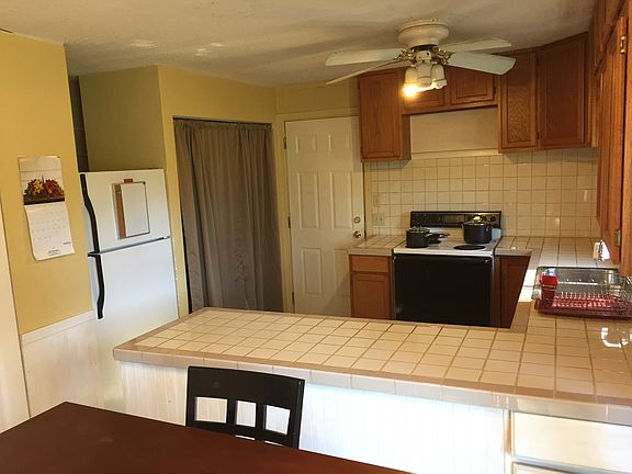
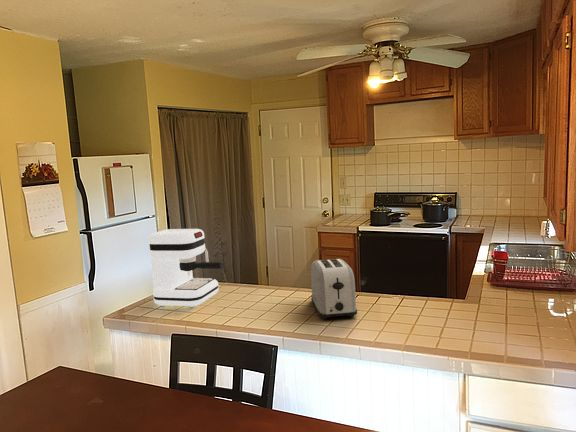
+ coffee maker (184, 265)
+ toaster (332, 286)
